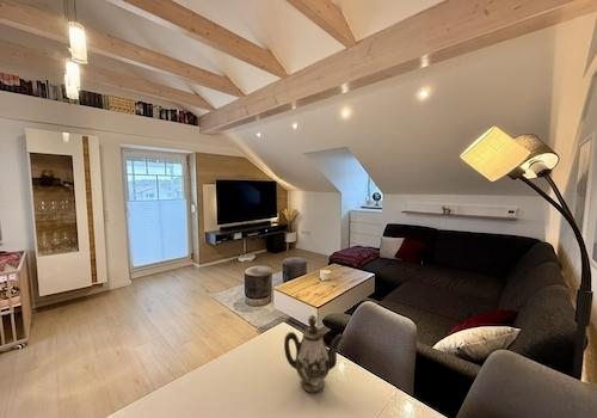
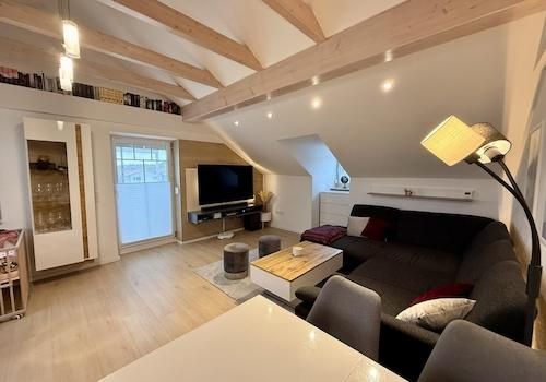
- teapot (314, 350)
